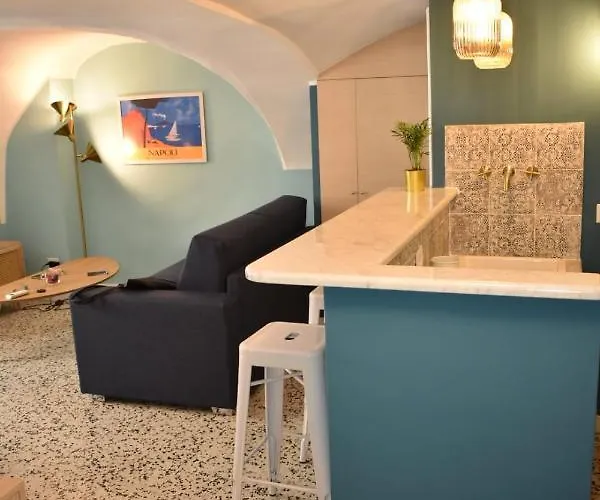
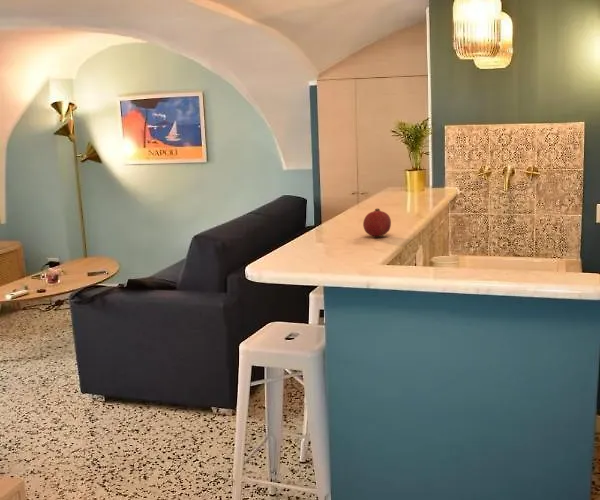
+ fruit (377, 222)
